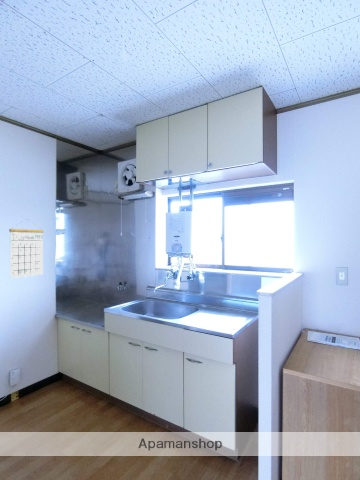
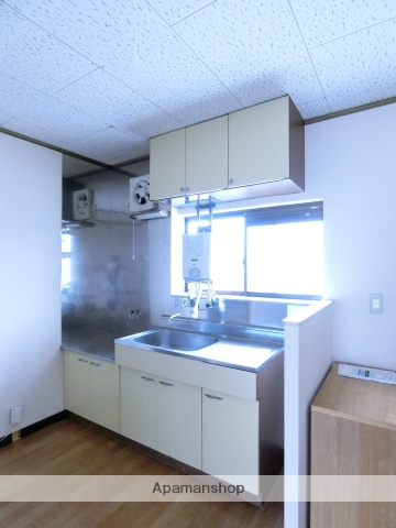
- calendar (27, 247)
